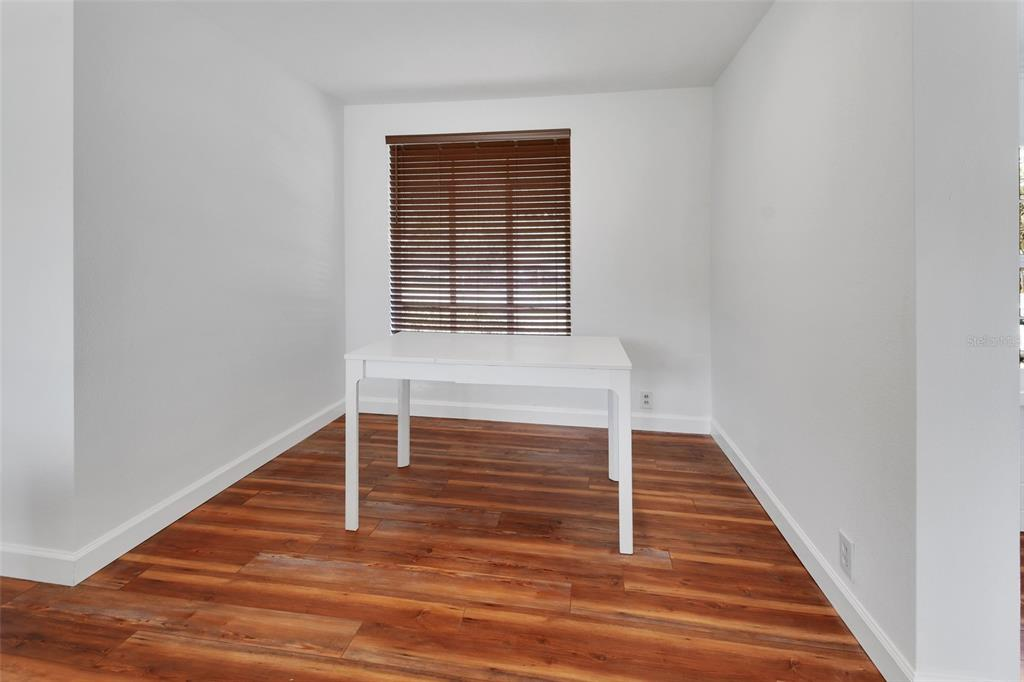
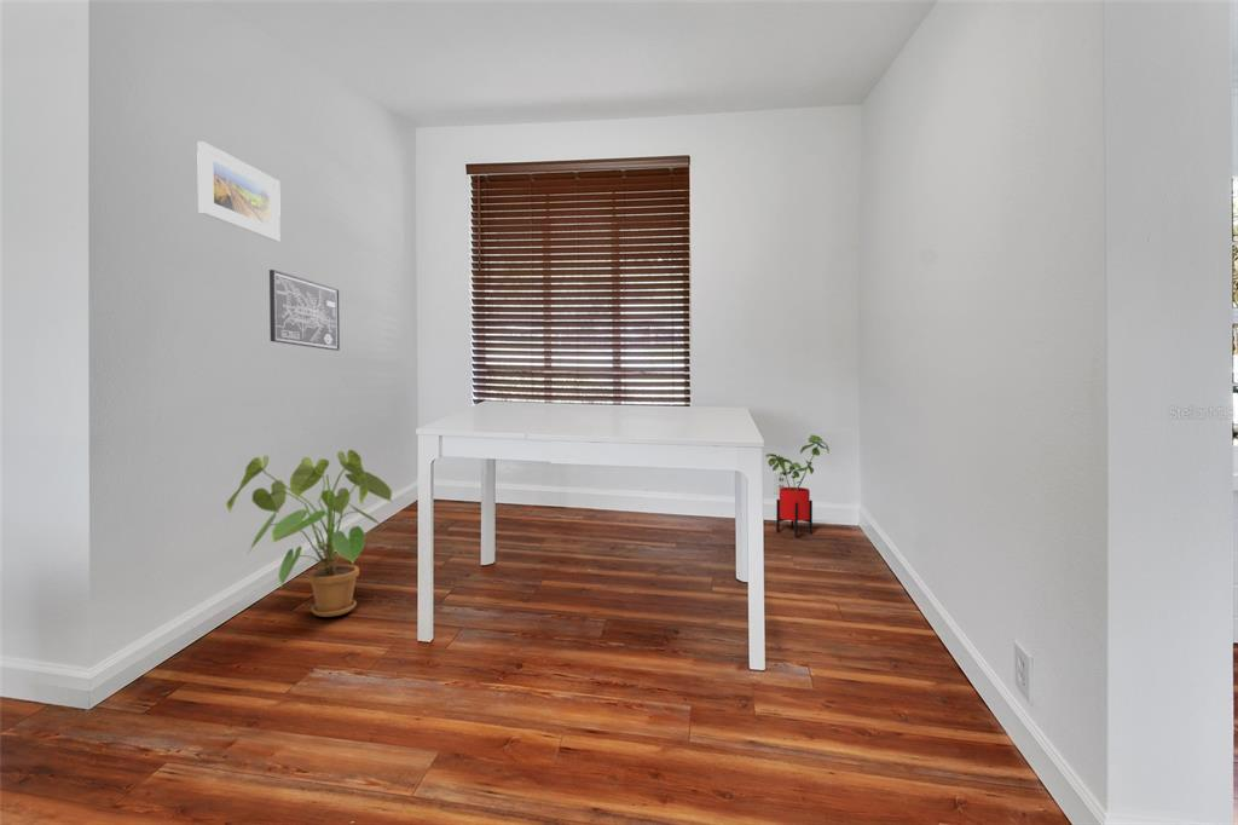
+ house plant (799, 484)
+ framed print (242, 195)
+ house plant (323, 526)
+ wall art (307, 313)
